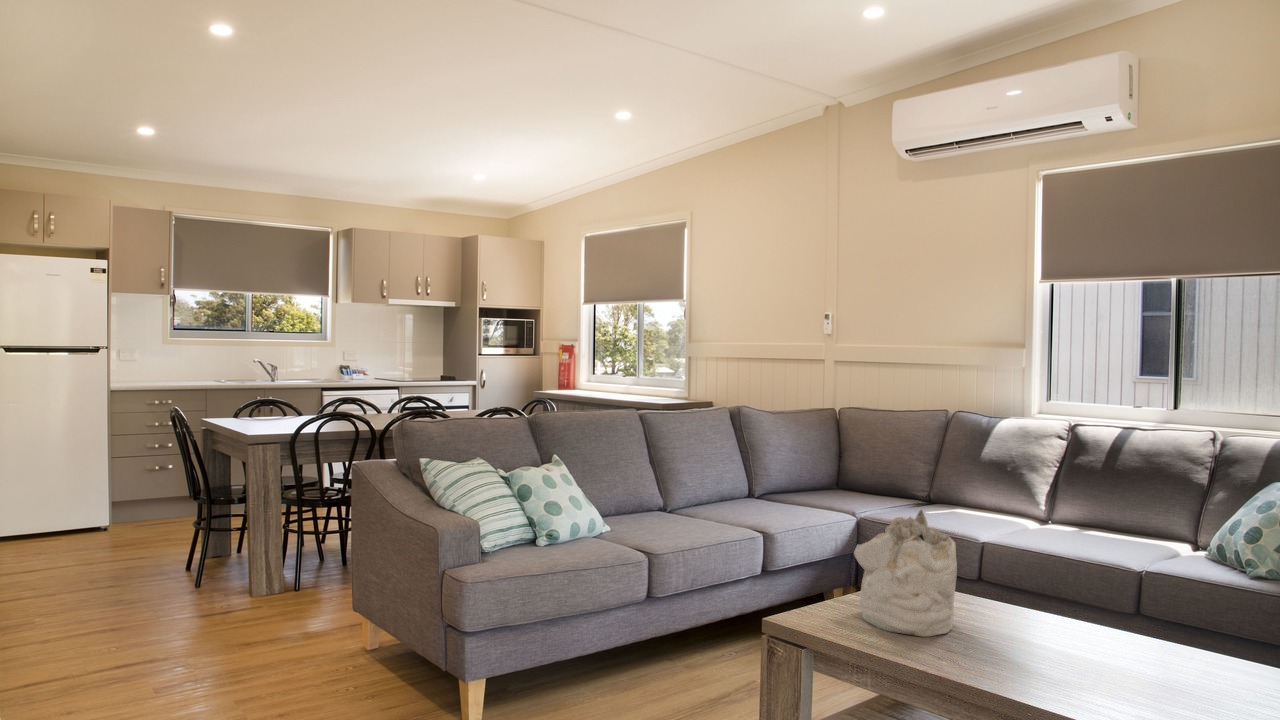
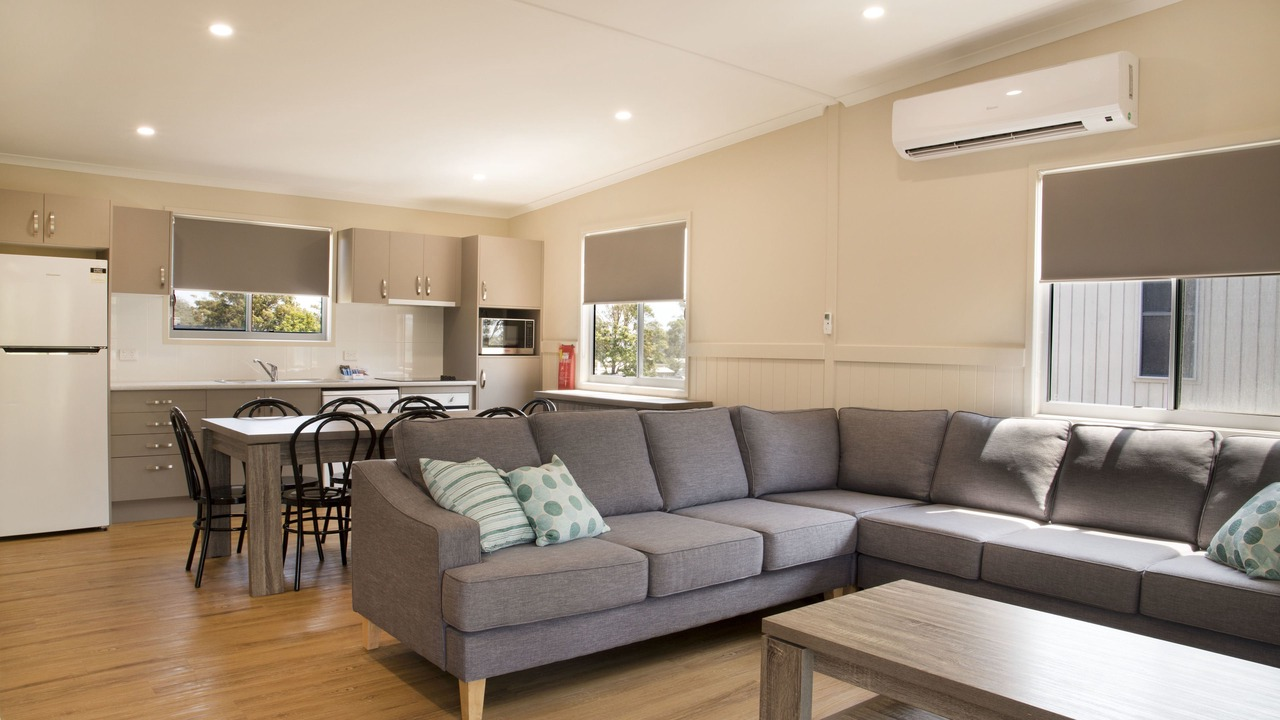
- mineral sample (903, 567)
